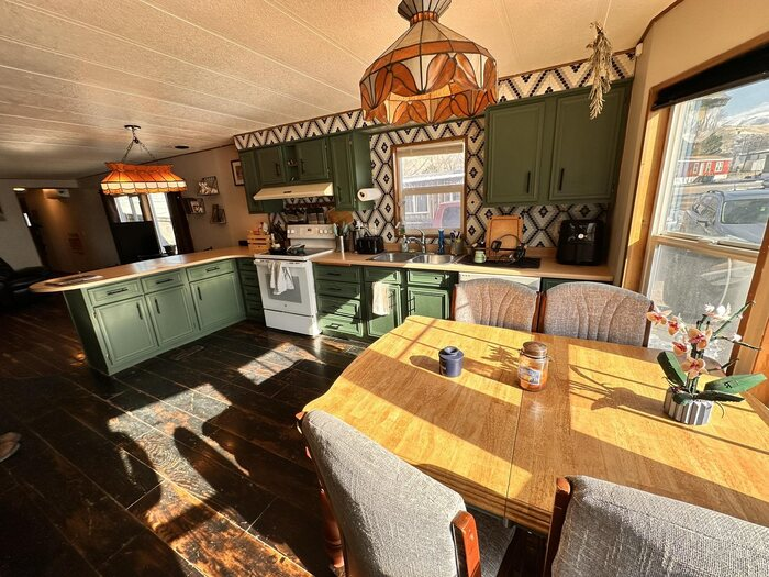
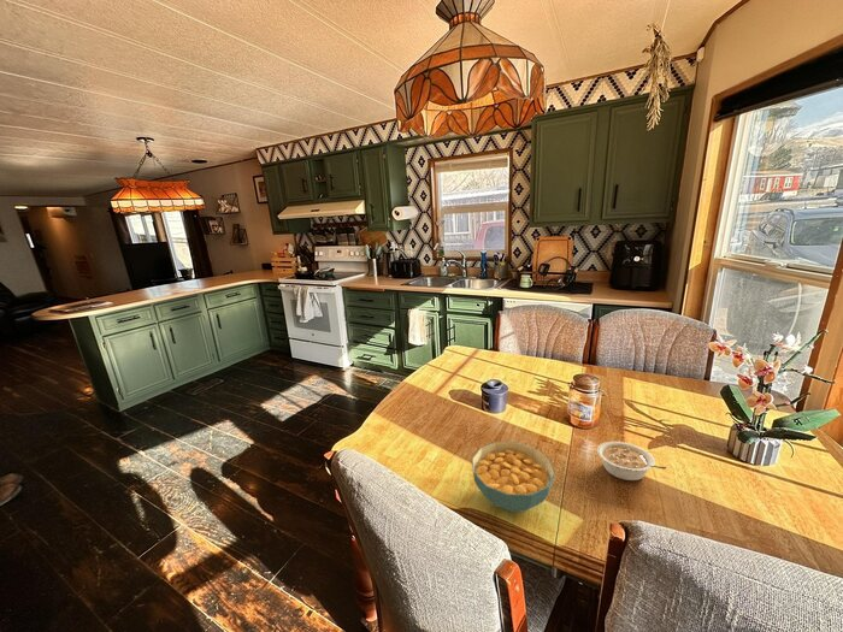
+ legume (626, 461)
+ cereal bowl (511, 482)
